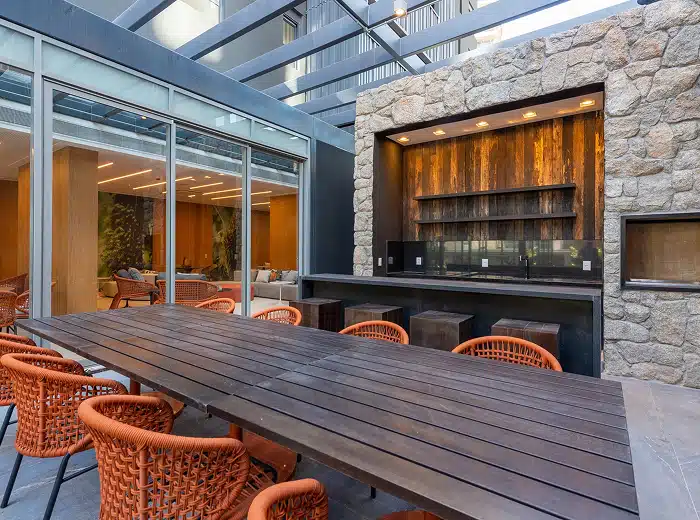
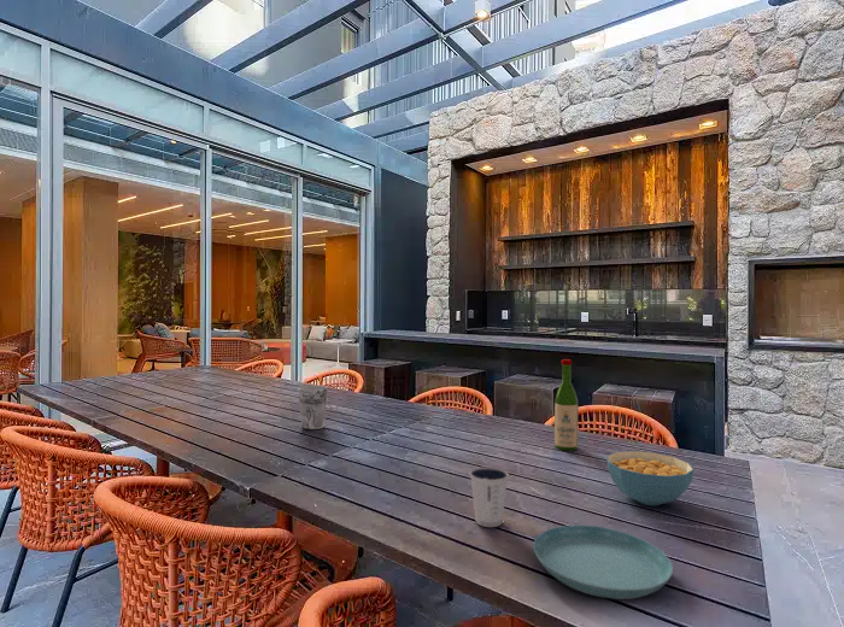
+ saucer (599, 561)
+ cup (312, 408)
+ wine bottle (565, 404)
+ cereal bowl (647, 481)
+ dixie cup (488, 497)
